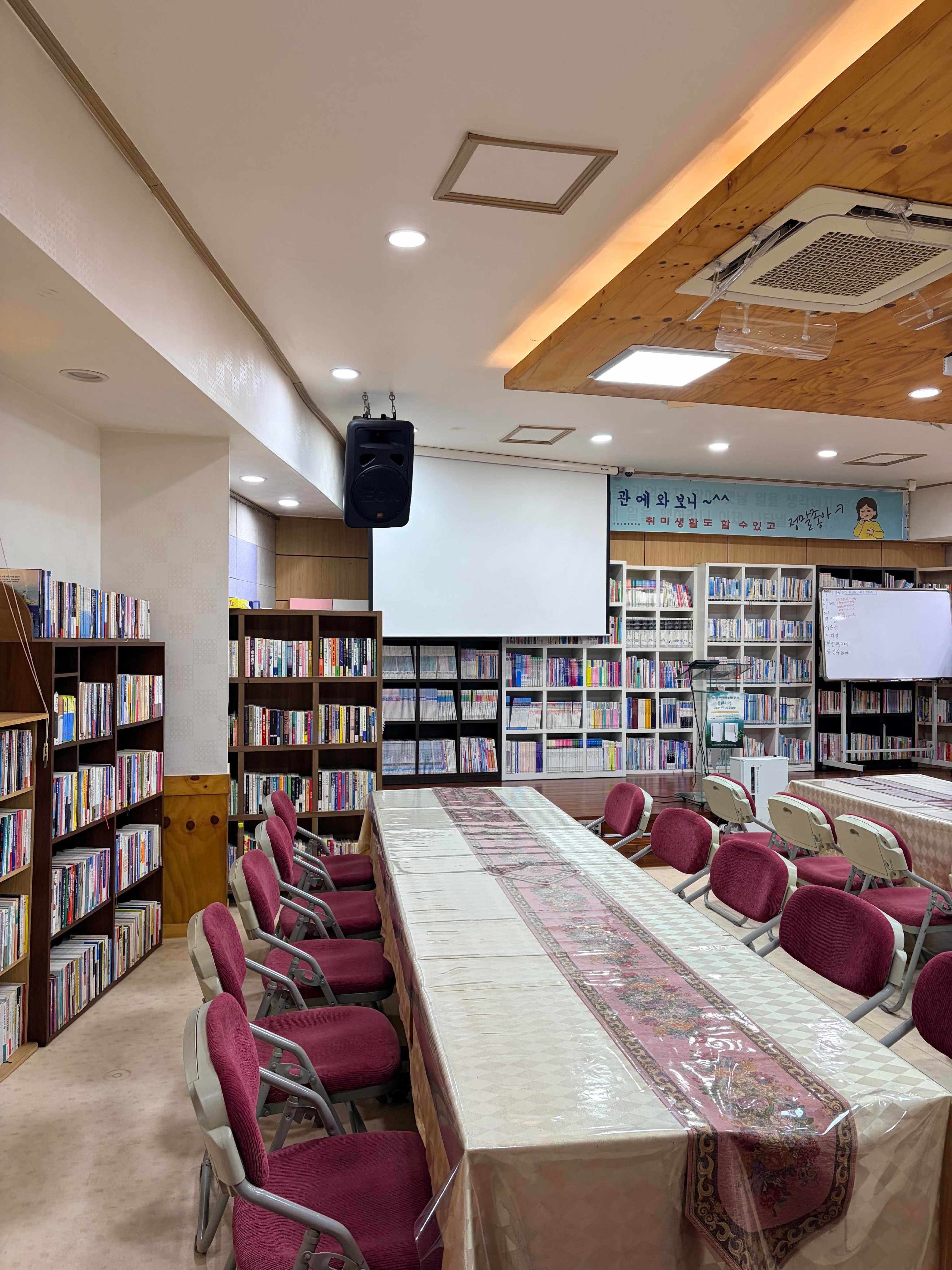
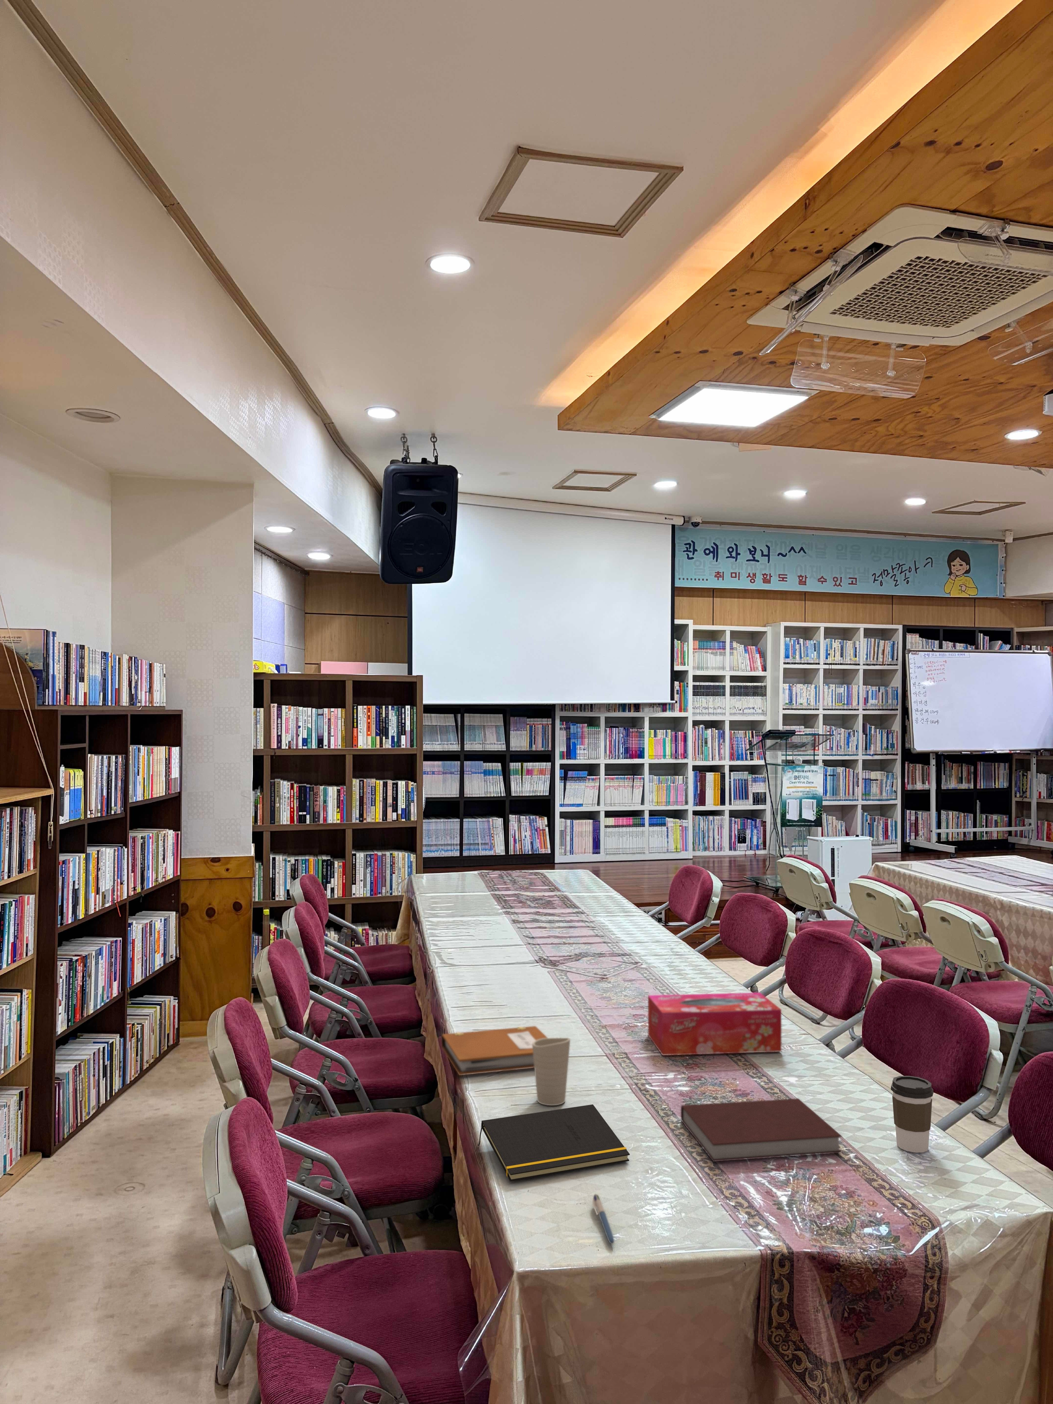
+ notebook (758, 1128)
+ notepad (554, 1140)
+ tissue box (713, 1023)
+ cup (551, 1069)
+ coffee cup (913, 1114)
+ notebook (501, 1048)
+ pen (602, 1218)
